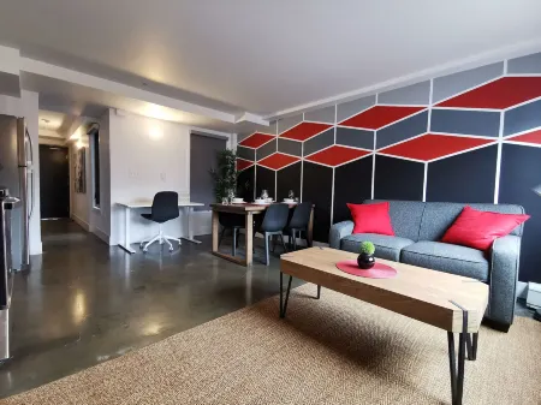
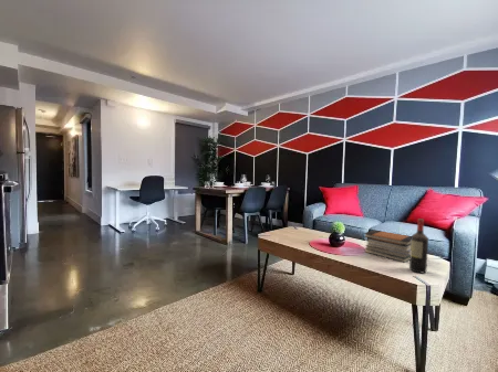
+ wine bottle (418, 244)
+ book stack (390, 245)
